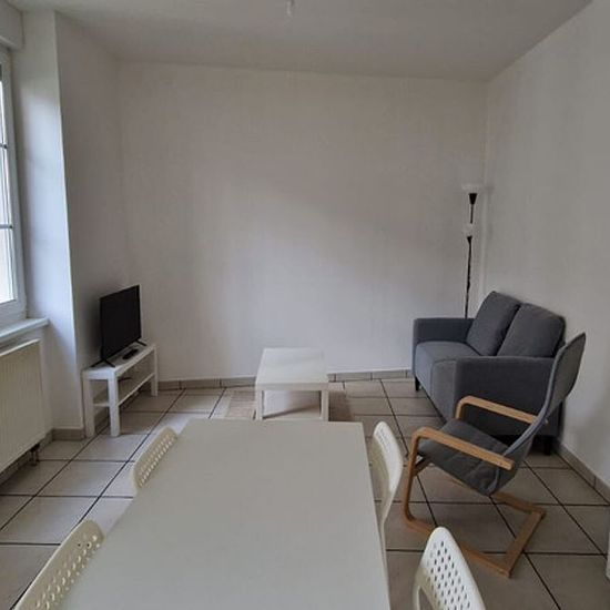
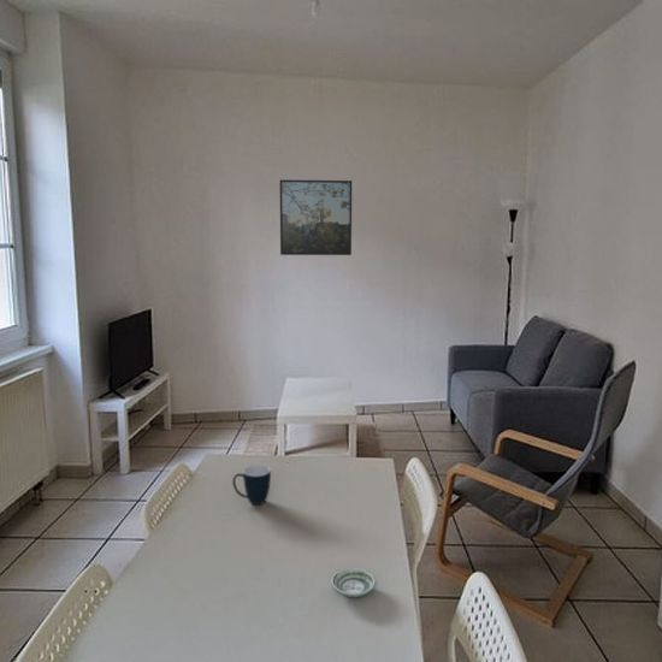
+ saucer (353, 585)
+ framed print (315, 218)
+ mug (252, 485)
